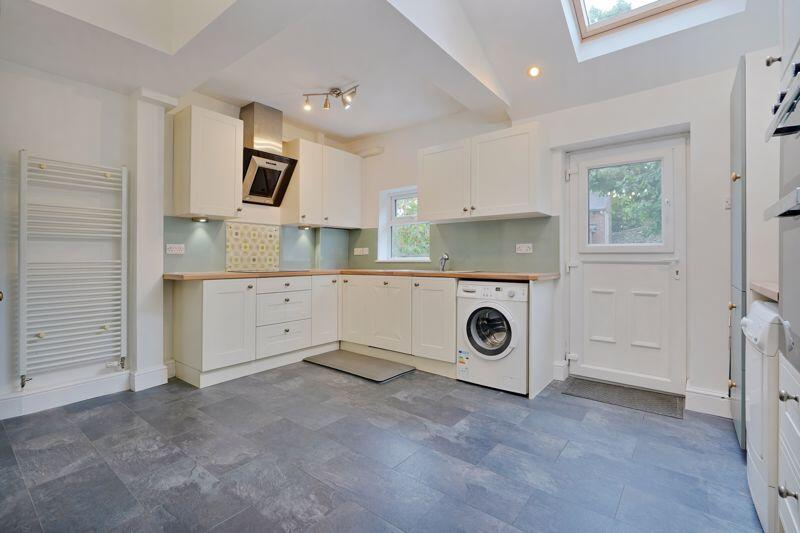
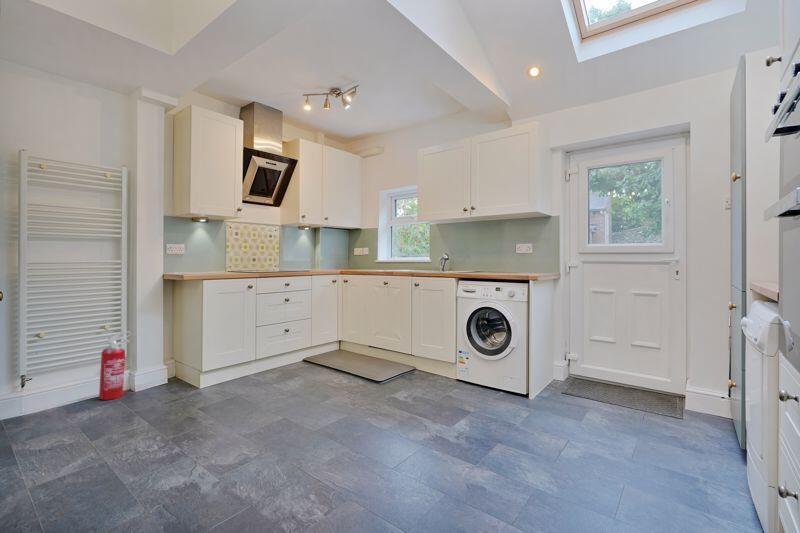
+ fire extinguisher (115, 363)
